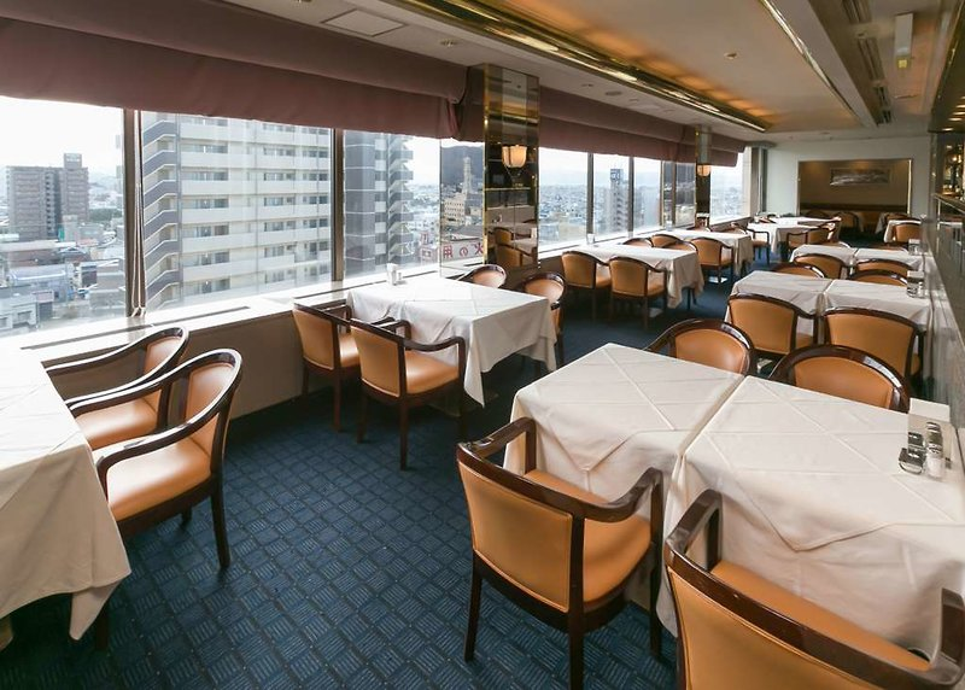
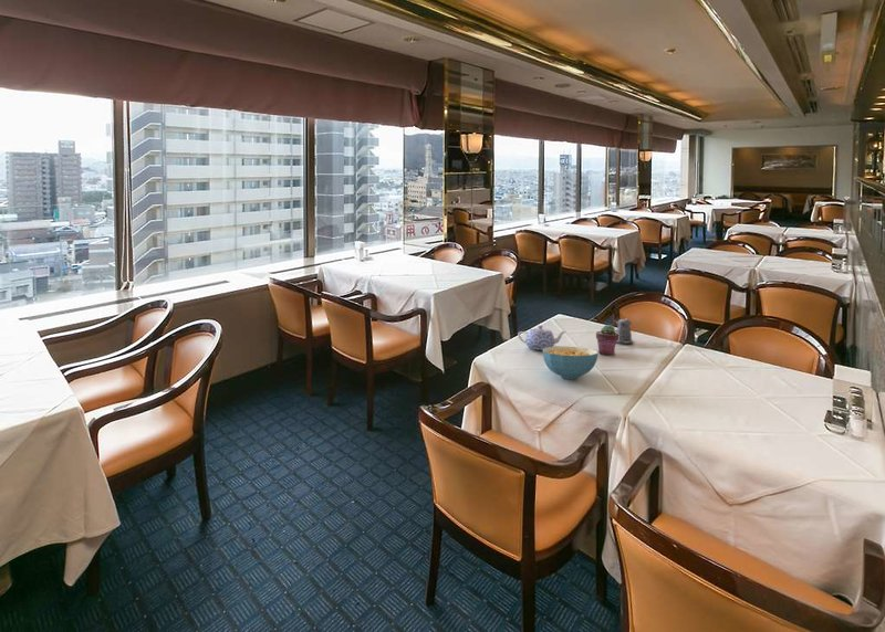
+ pepper shaker (622, 329)
+ cereal bowl (569, 364)
+ teapot (541, 337)
+ potted succulent (606, 338)
